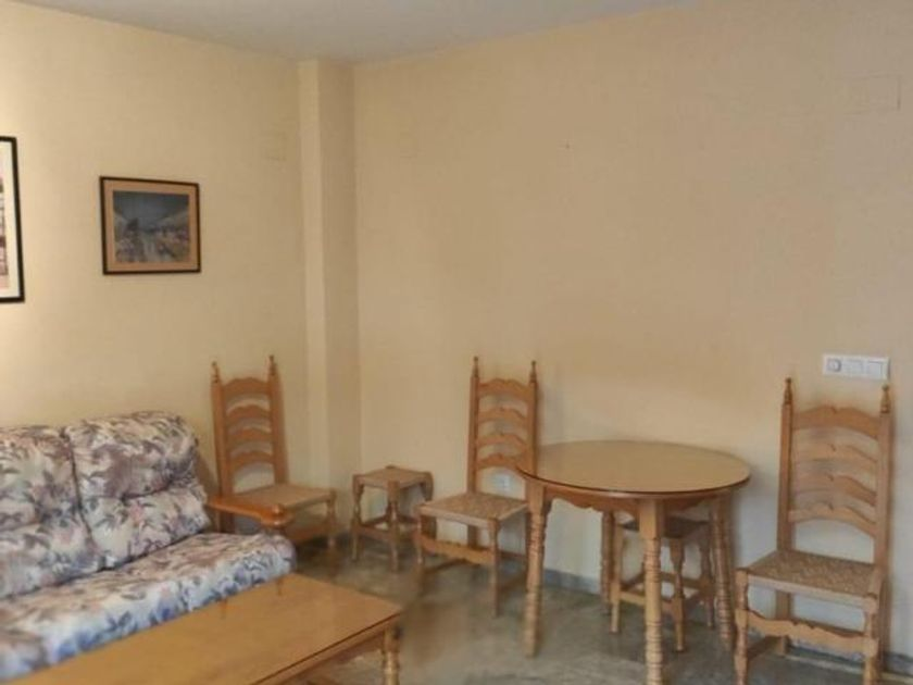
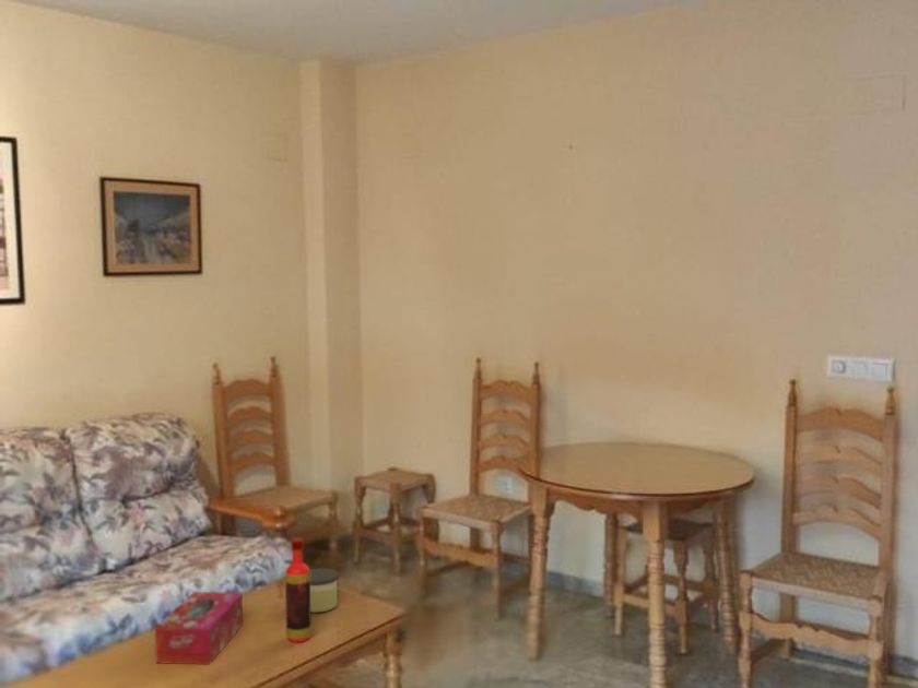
+ tissue box (201, 626)
+ candle (318, 591)
+ bottle (297, 589)
